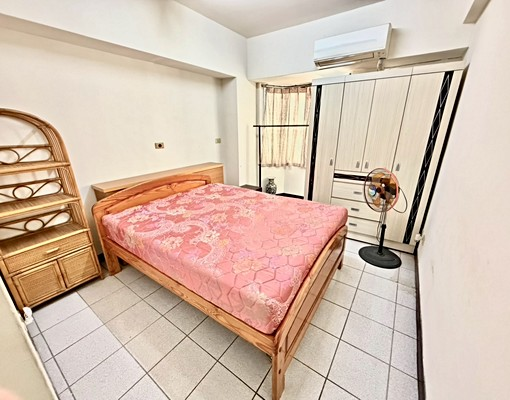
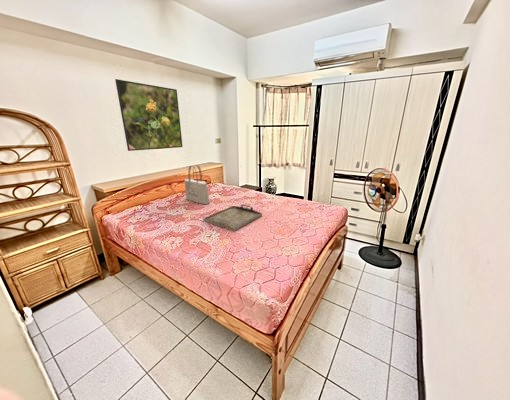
+ tote bag (196, 183)
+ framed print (153, 118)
+ serving tray (233, 214)
